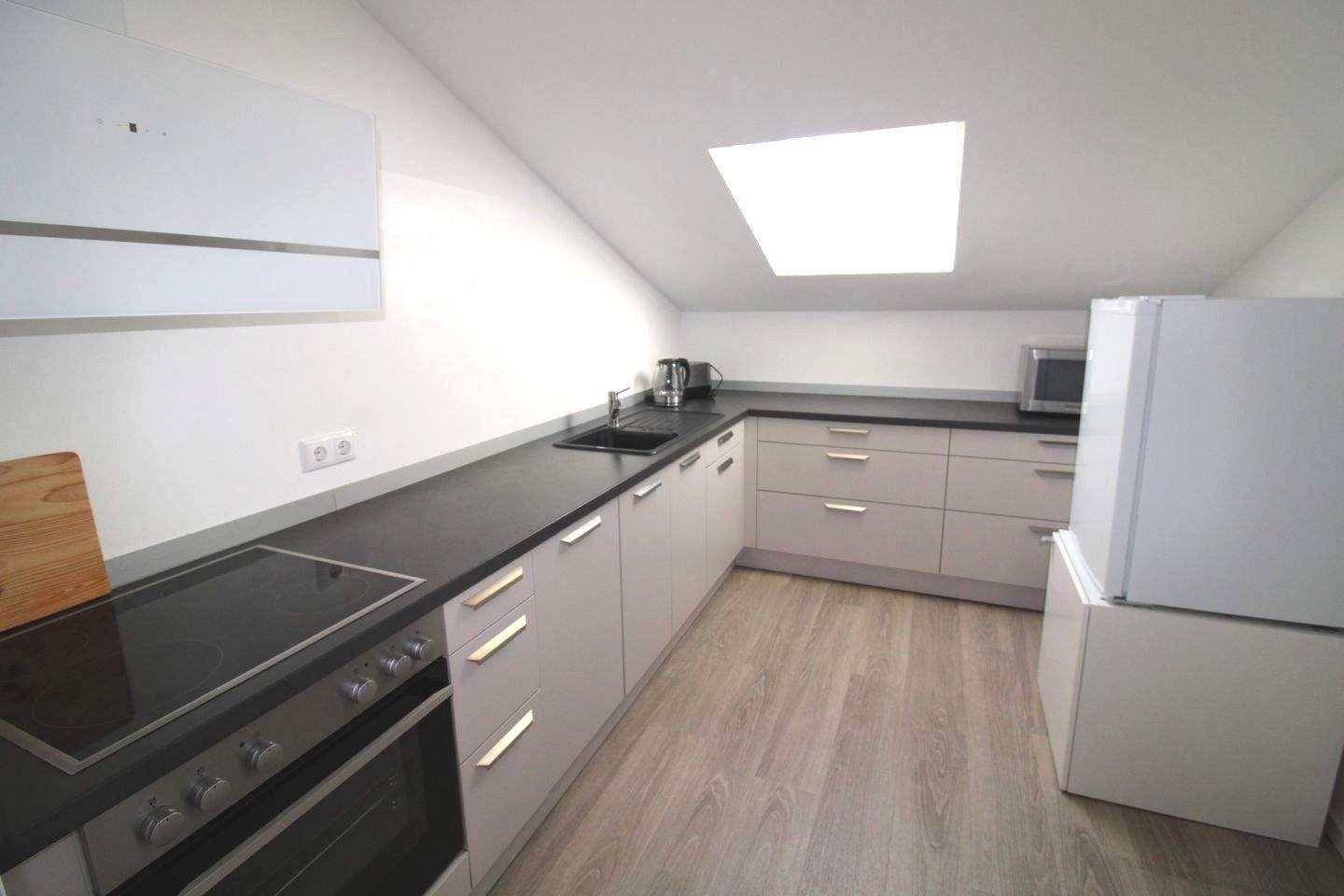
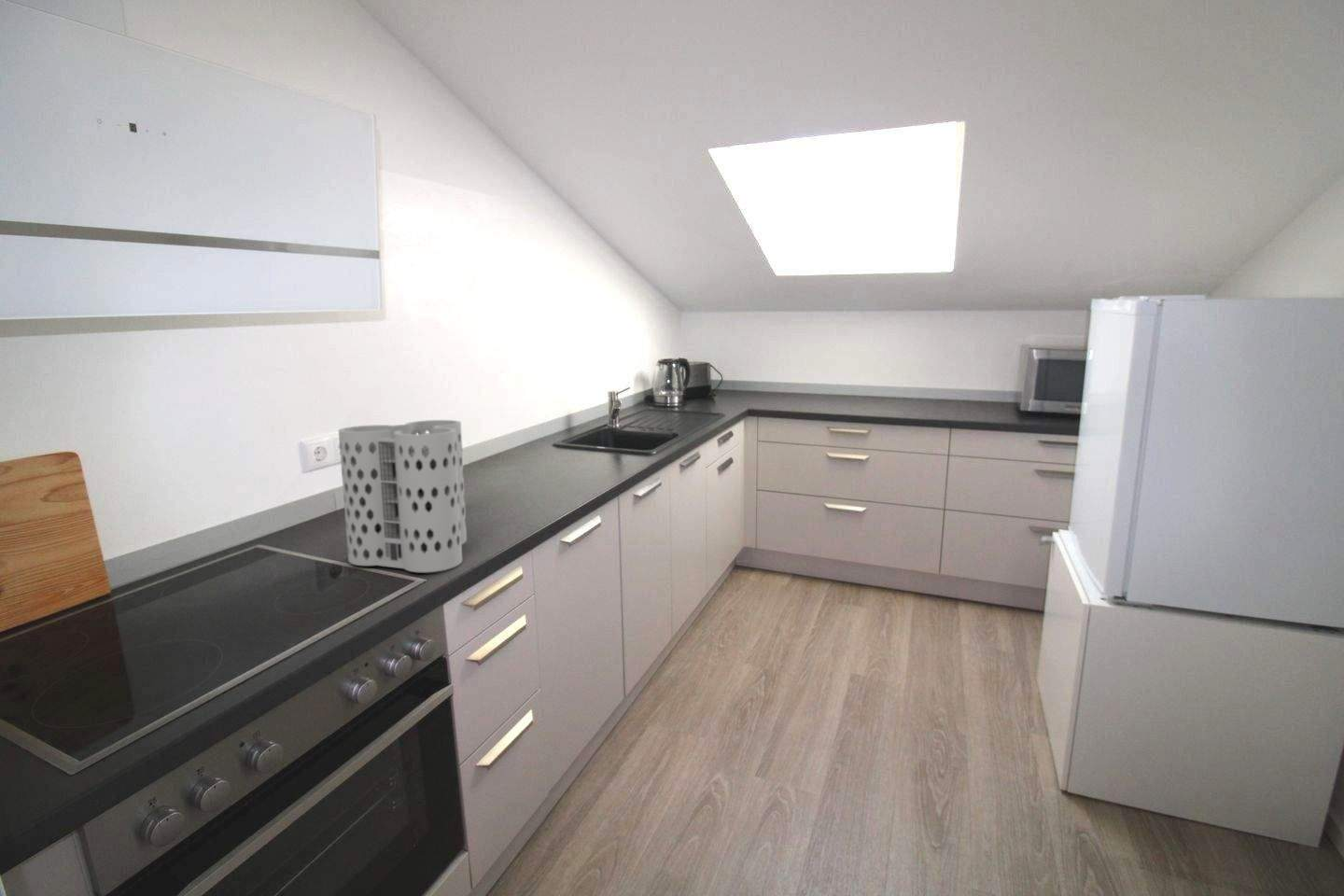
+ utensil holder (417, 493)
